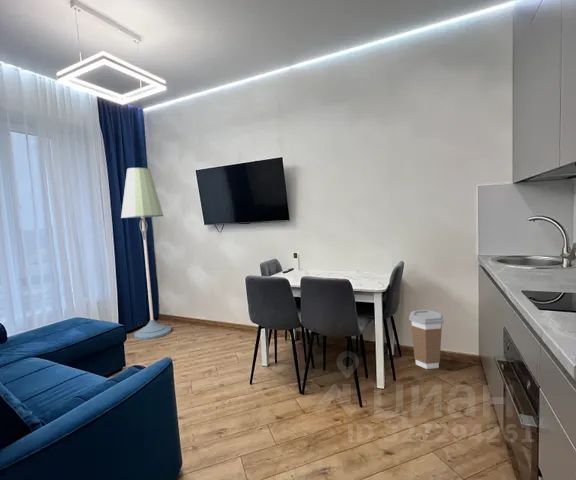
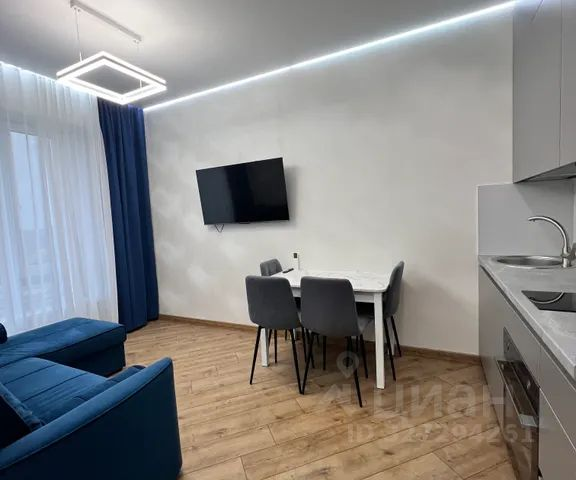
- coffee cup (426, 339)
- floor lamp (146, 252)
